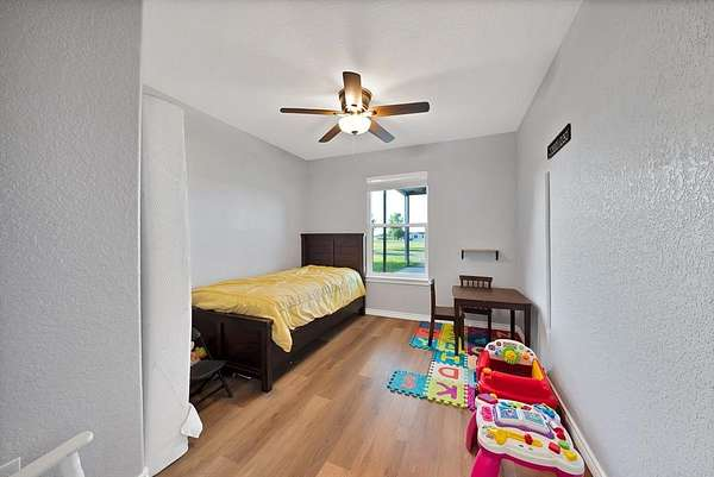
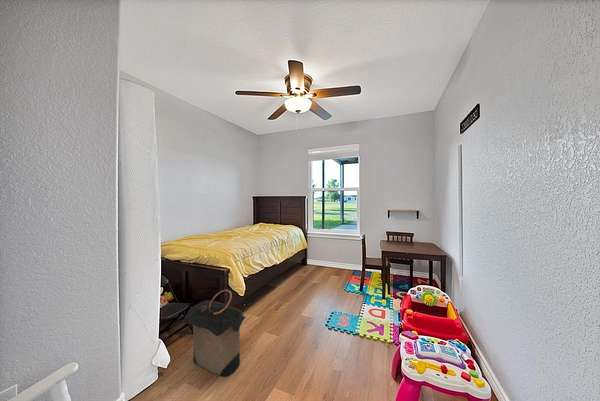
+ laundry hamper (214, 327)
